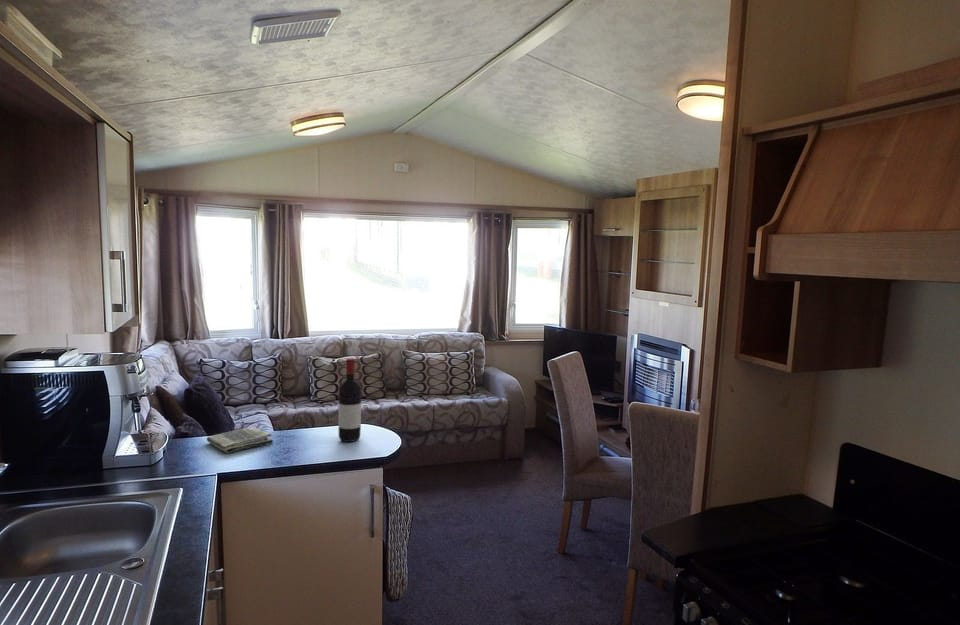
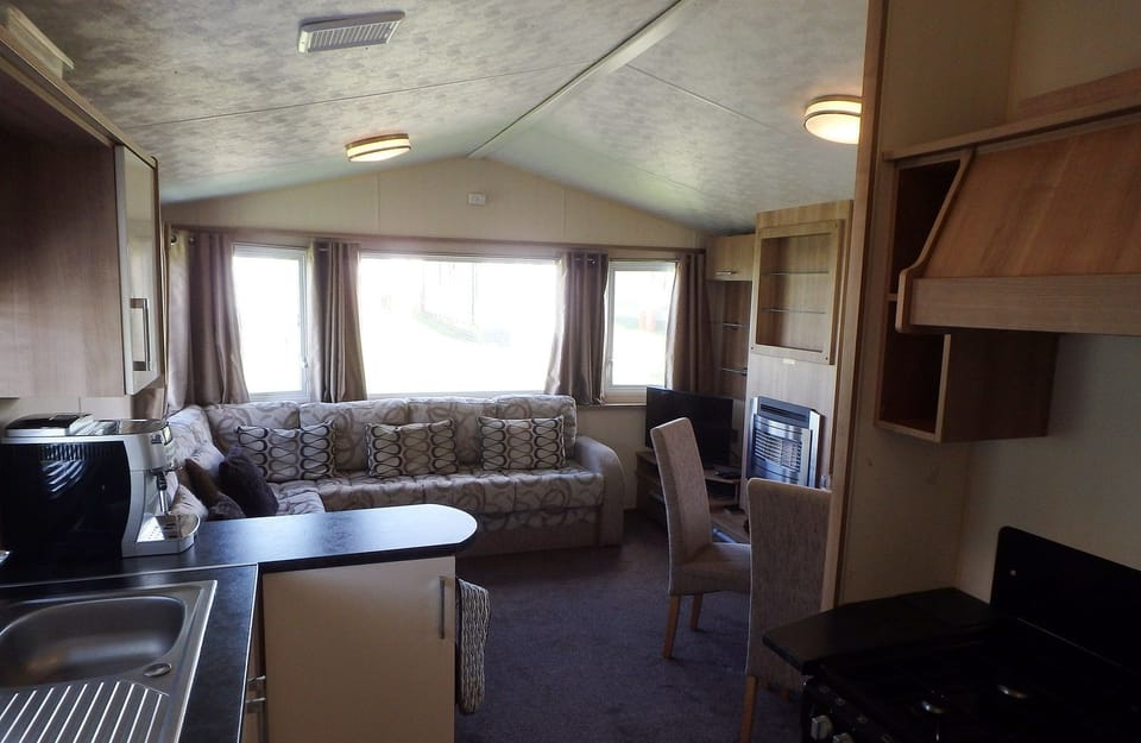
- wine bottle (350, 399)
- dish towel (240, 438)
